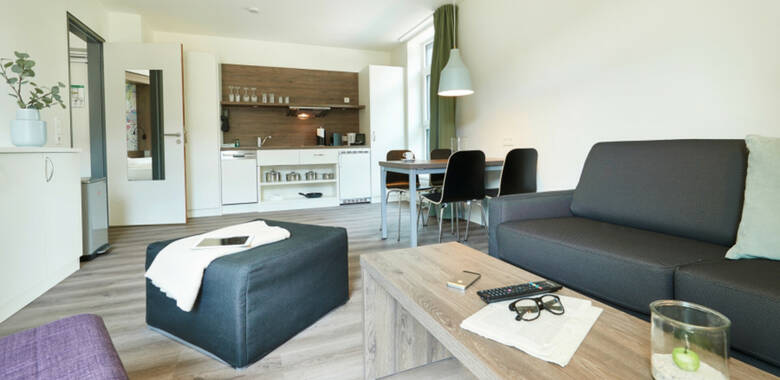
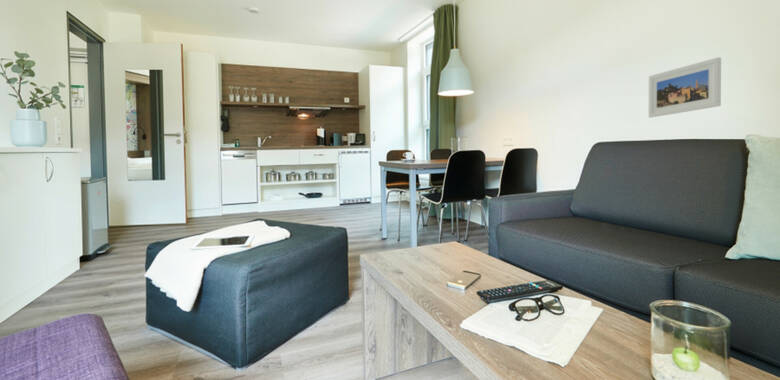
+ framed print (681, 89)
